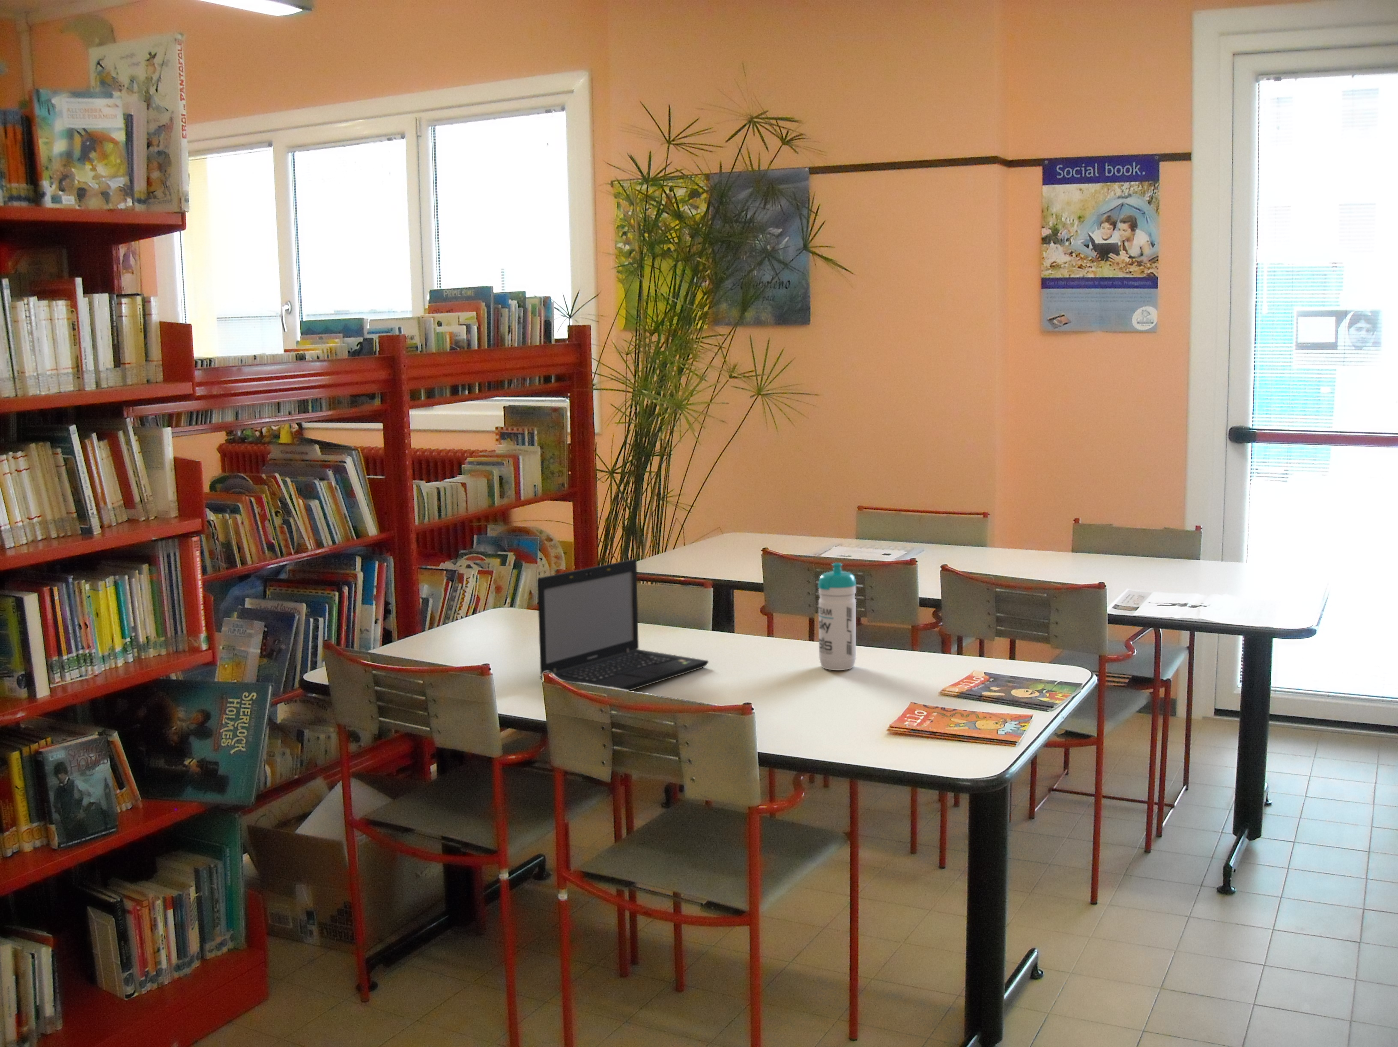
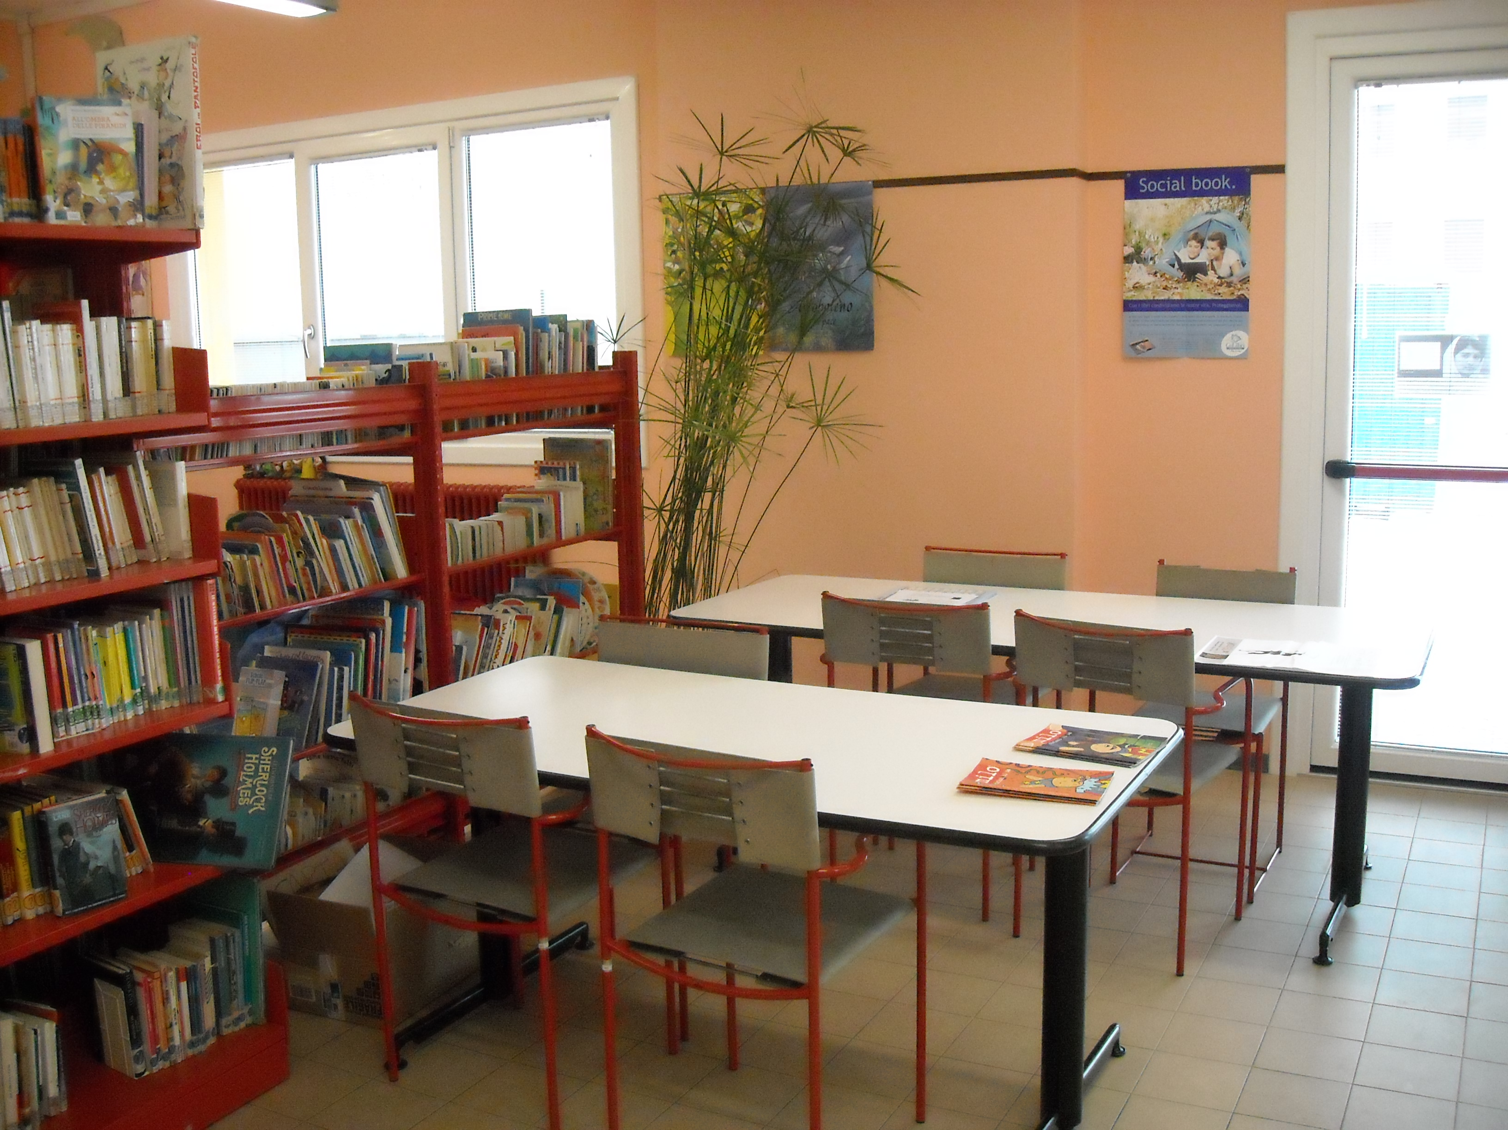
- laptop (624, 625)
- water bottle (838, 615)
